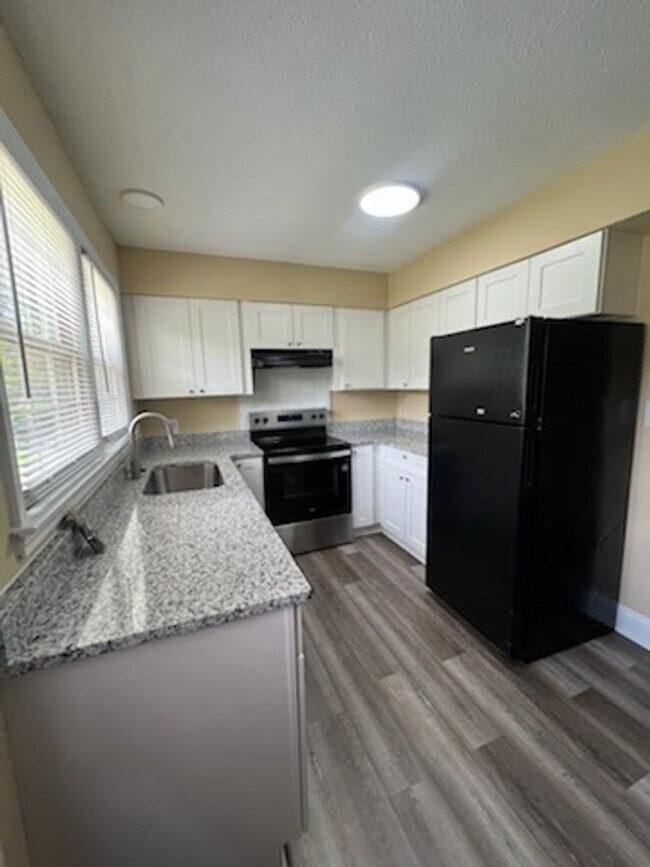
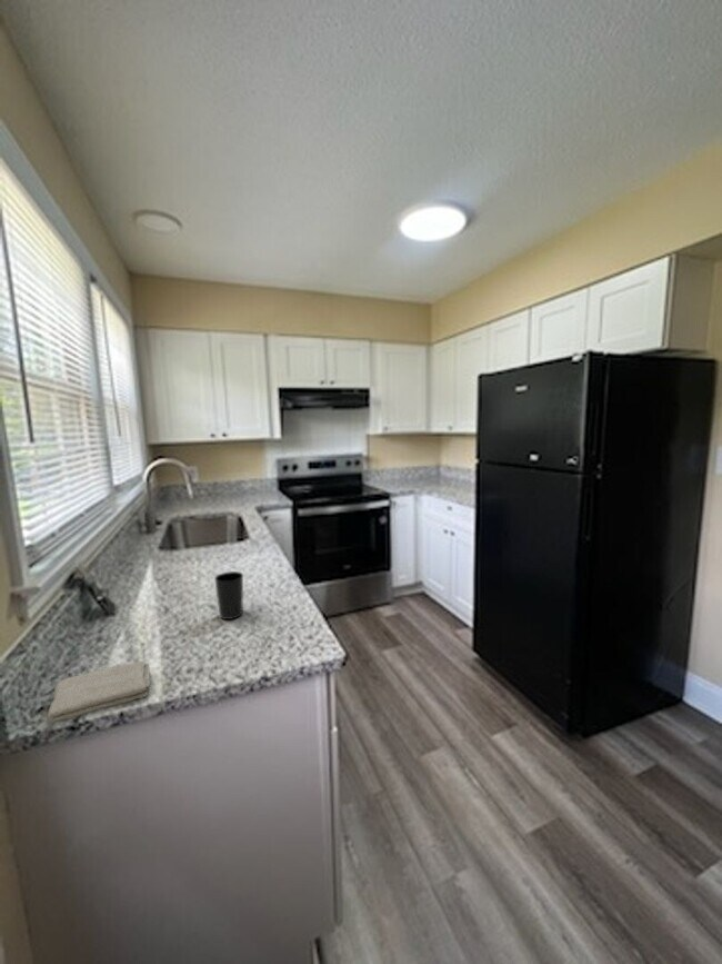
+ washcloth (102, 687)
+ cup (230, 595)
